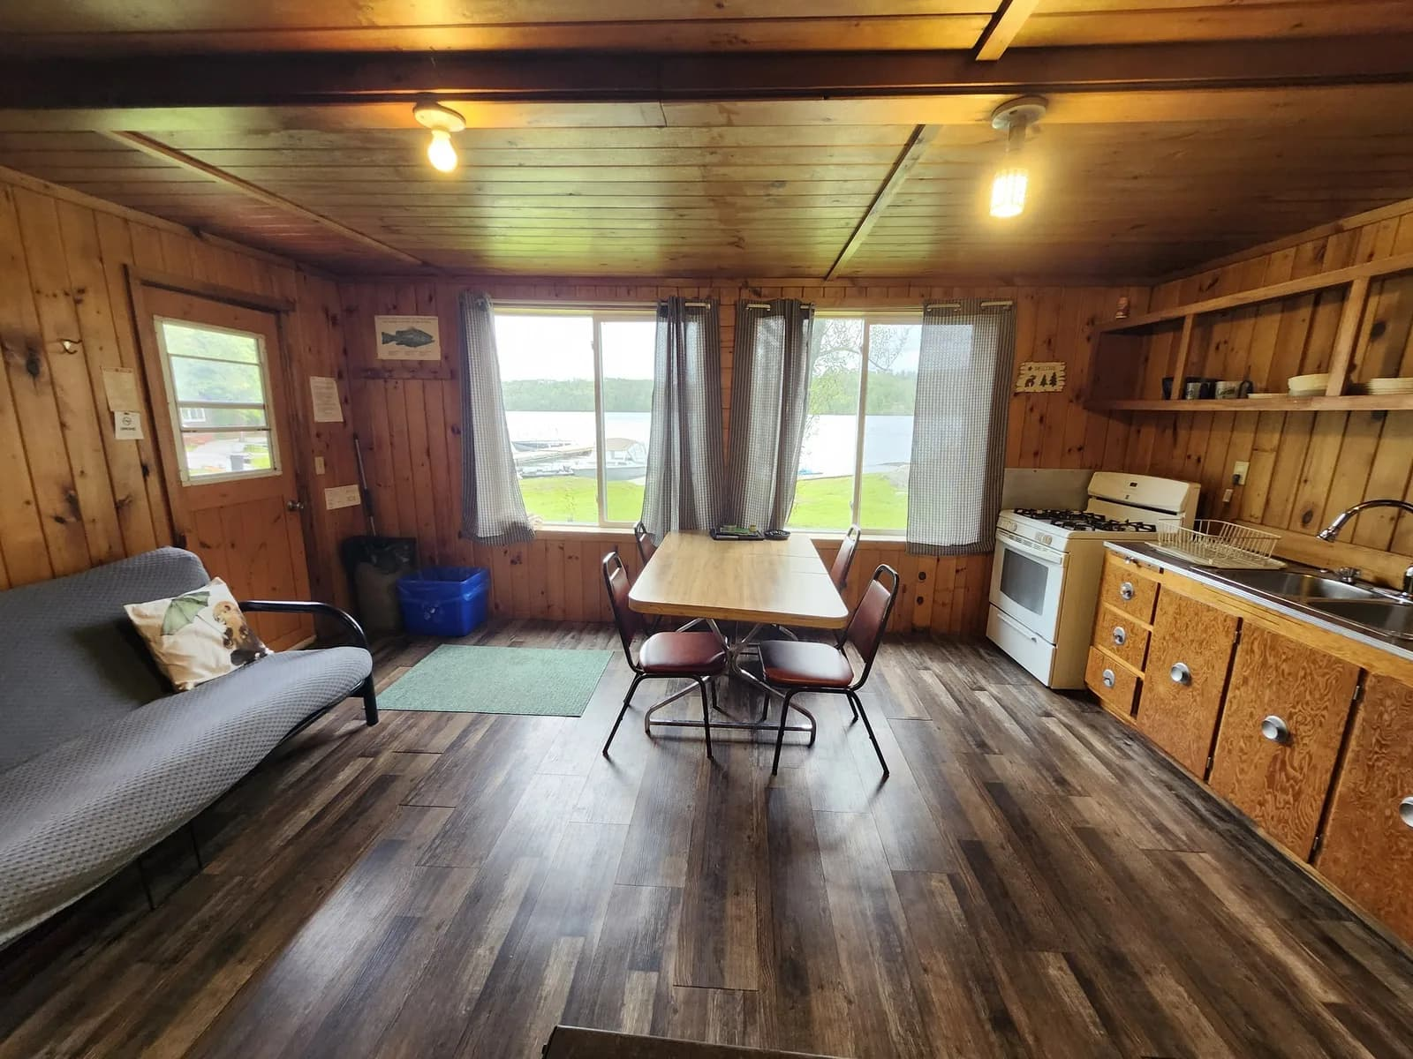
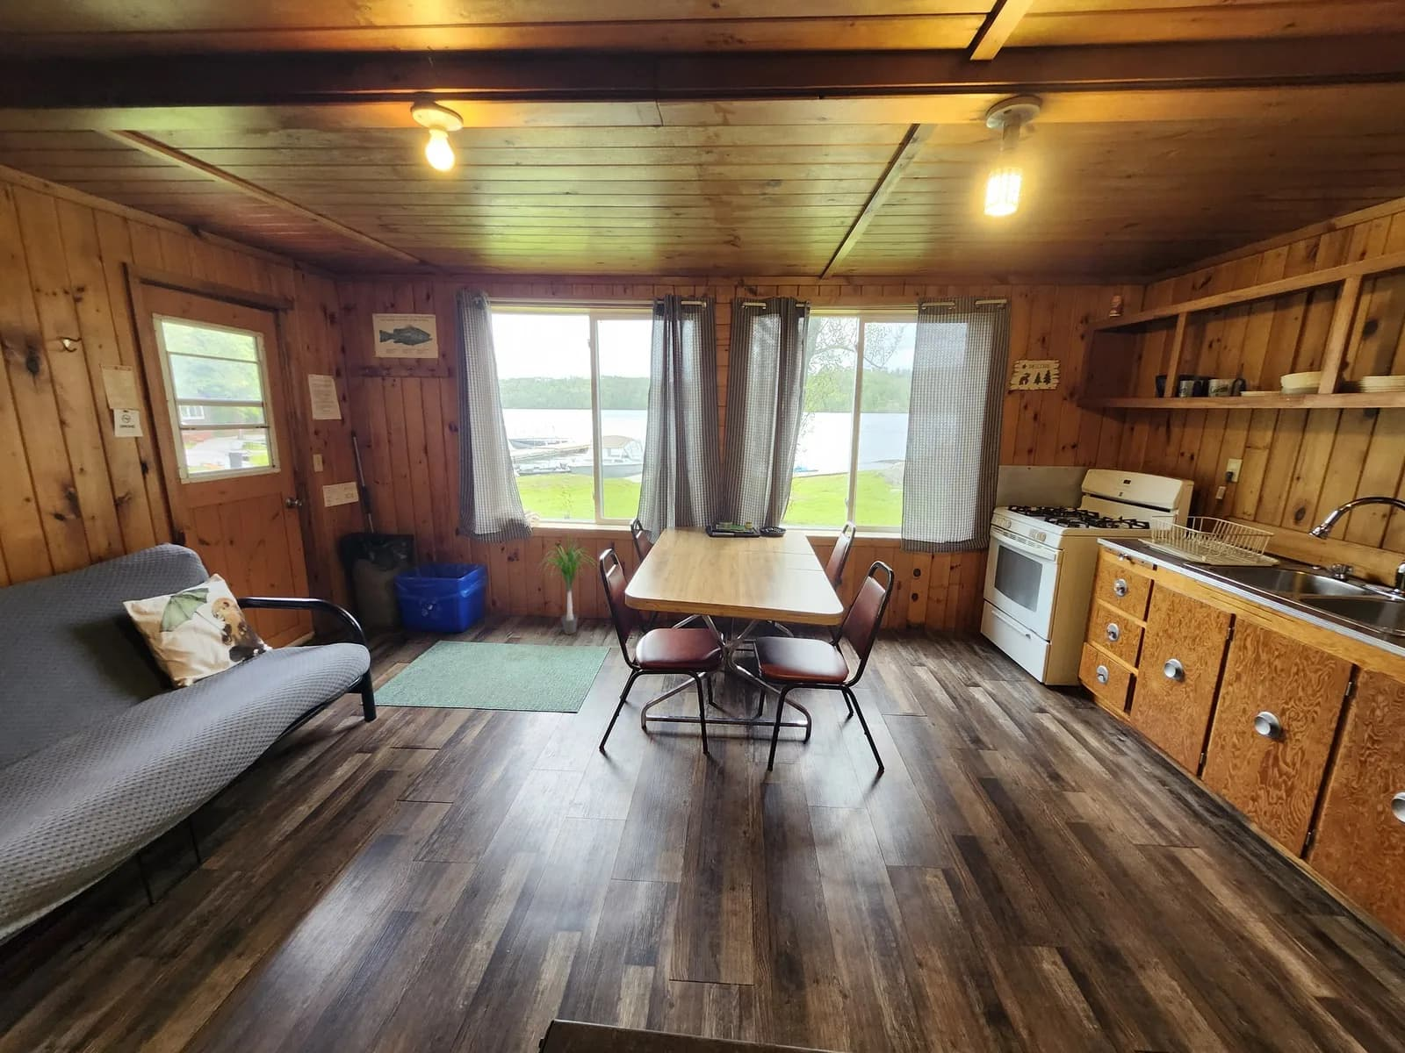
+ potted plant (569, 583)
